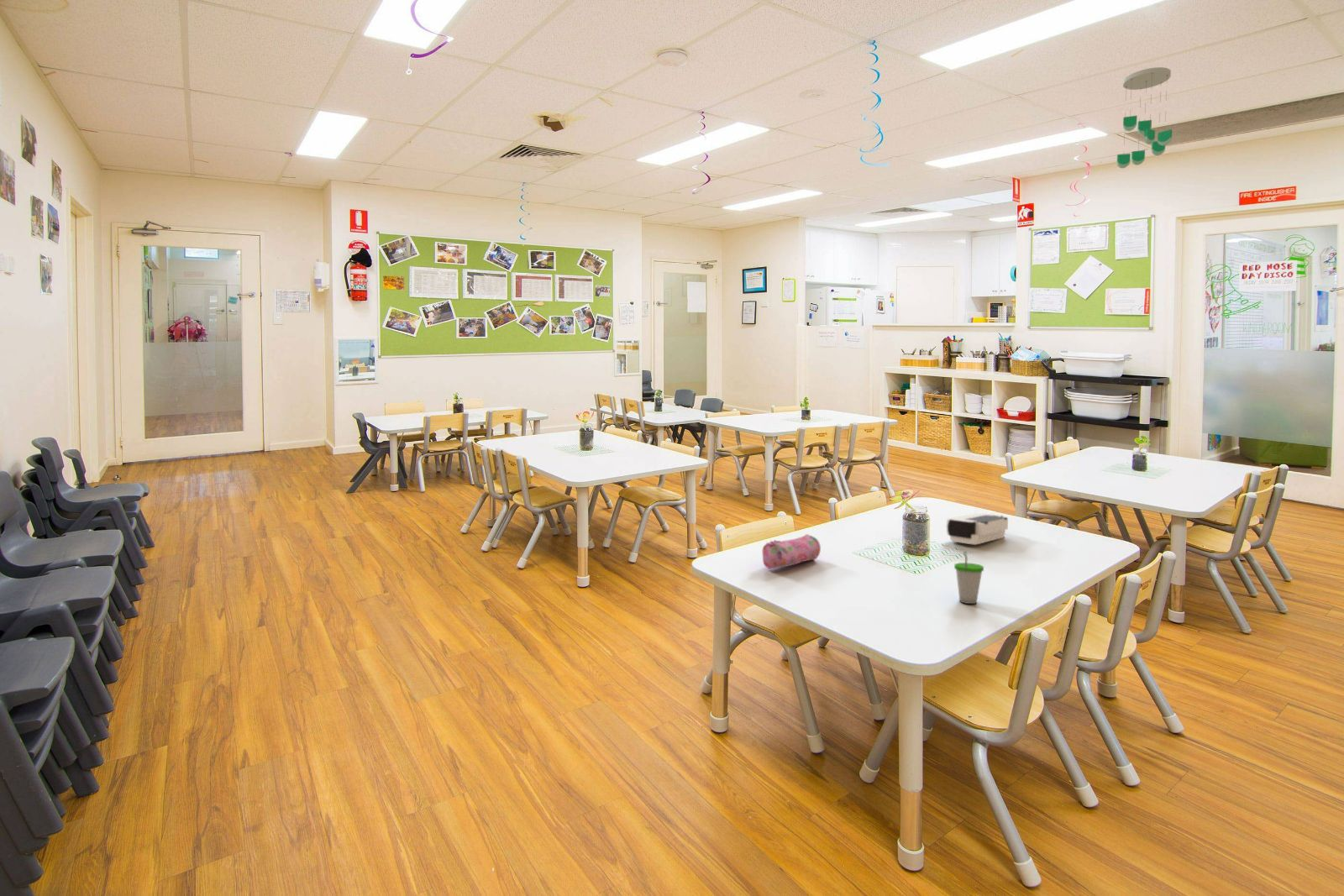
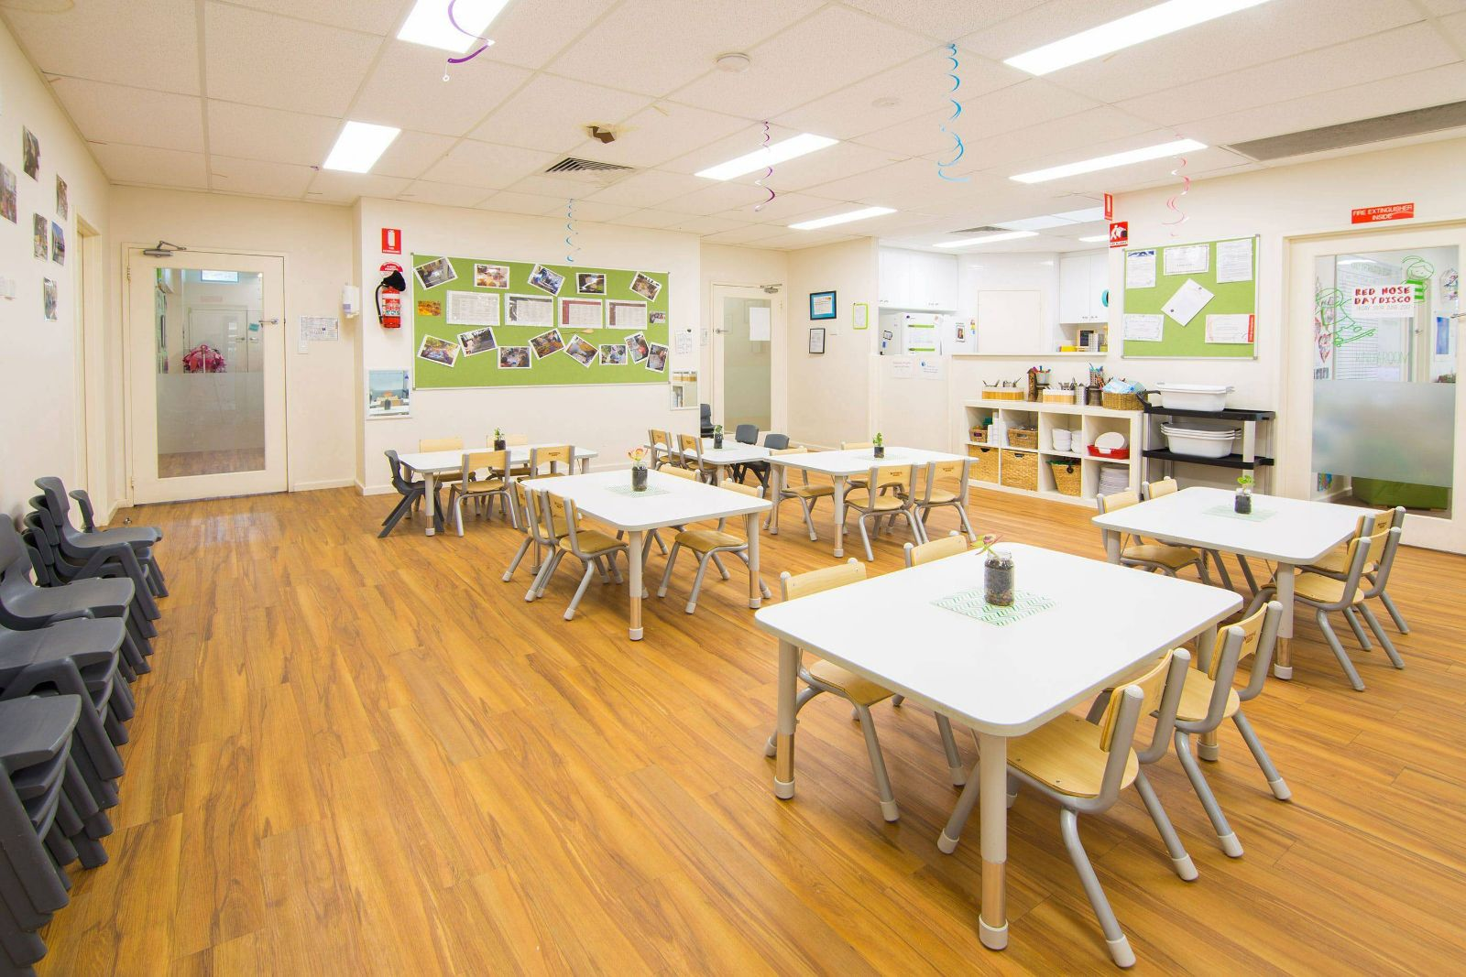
- cup (969, 575)
- ceiling mobile (1146, 120)
- tissue box (978, 528)
- pencil case (790, 551)
